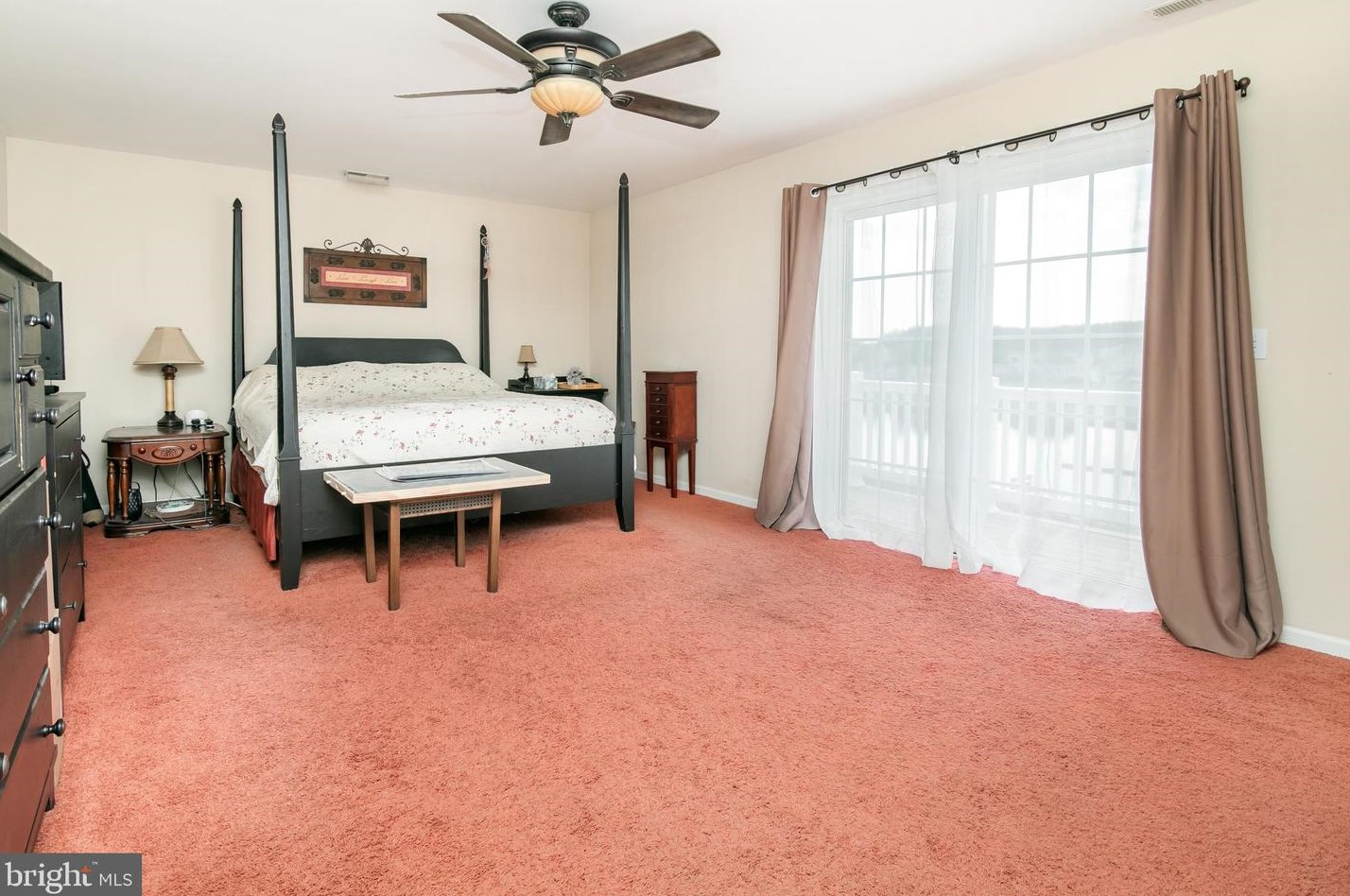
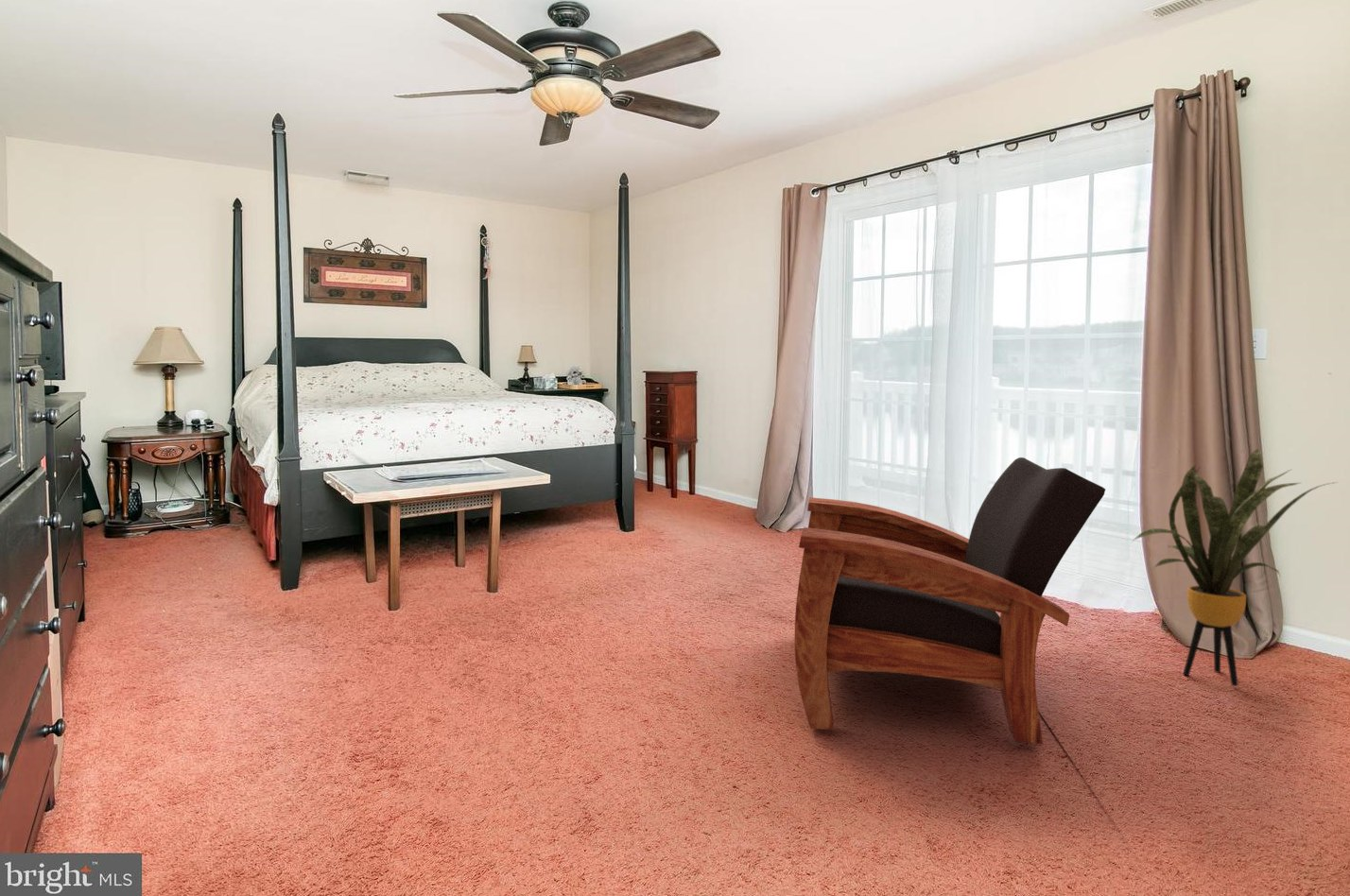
+ house plant (1233, 566)
+ armchair (931, 574)
